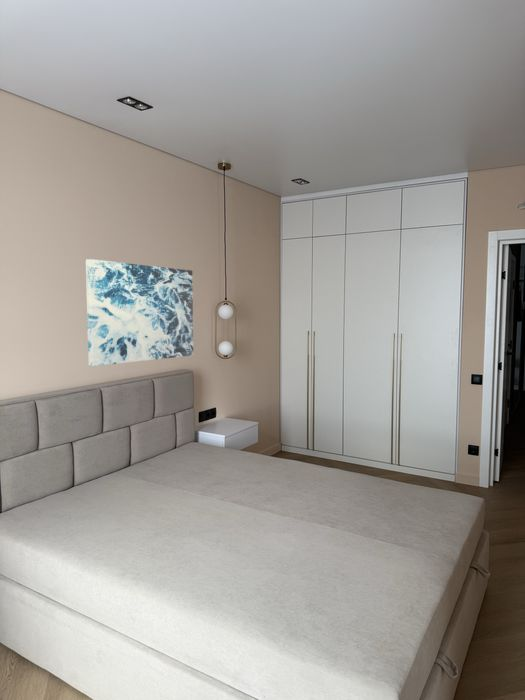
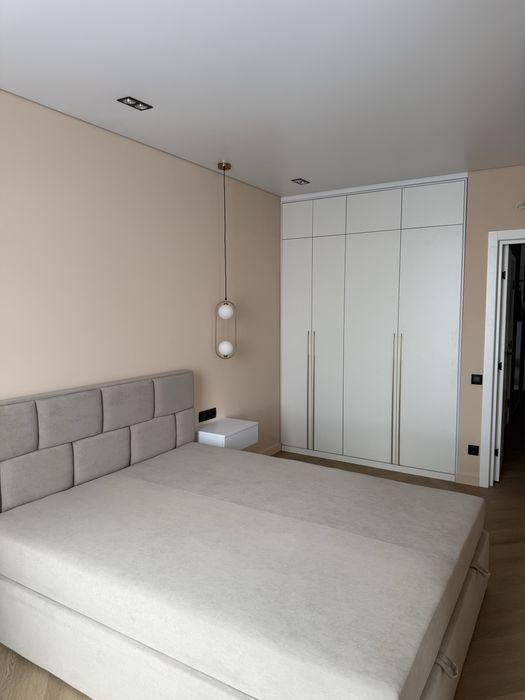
- wall art (145, 313)
